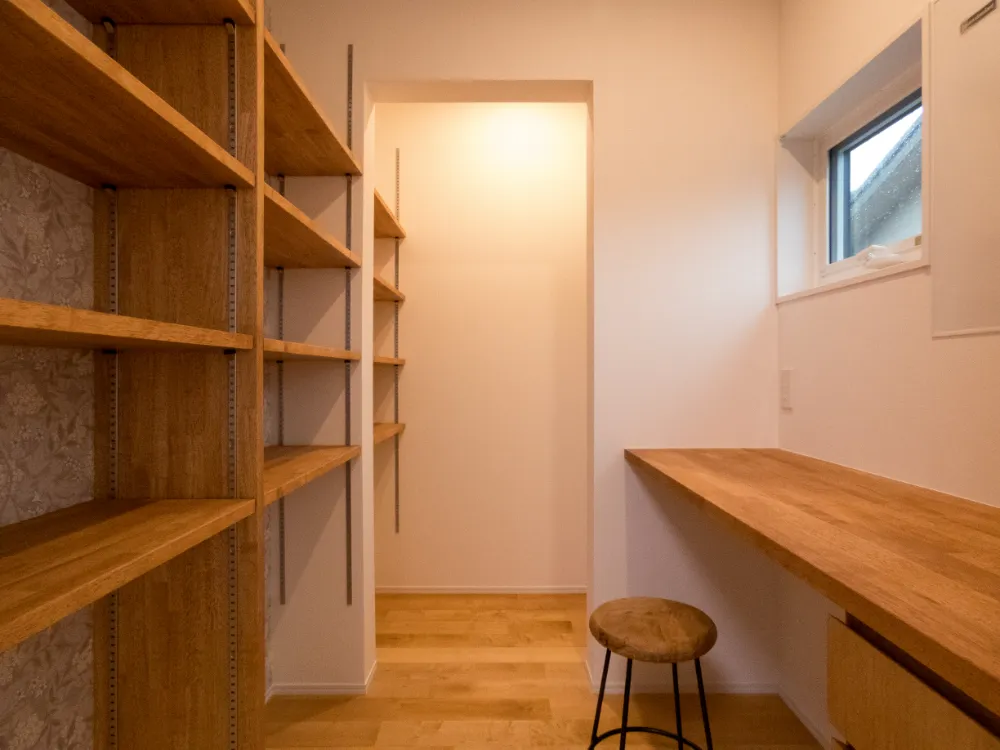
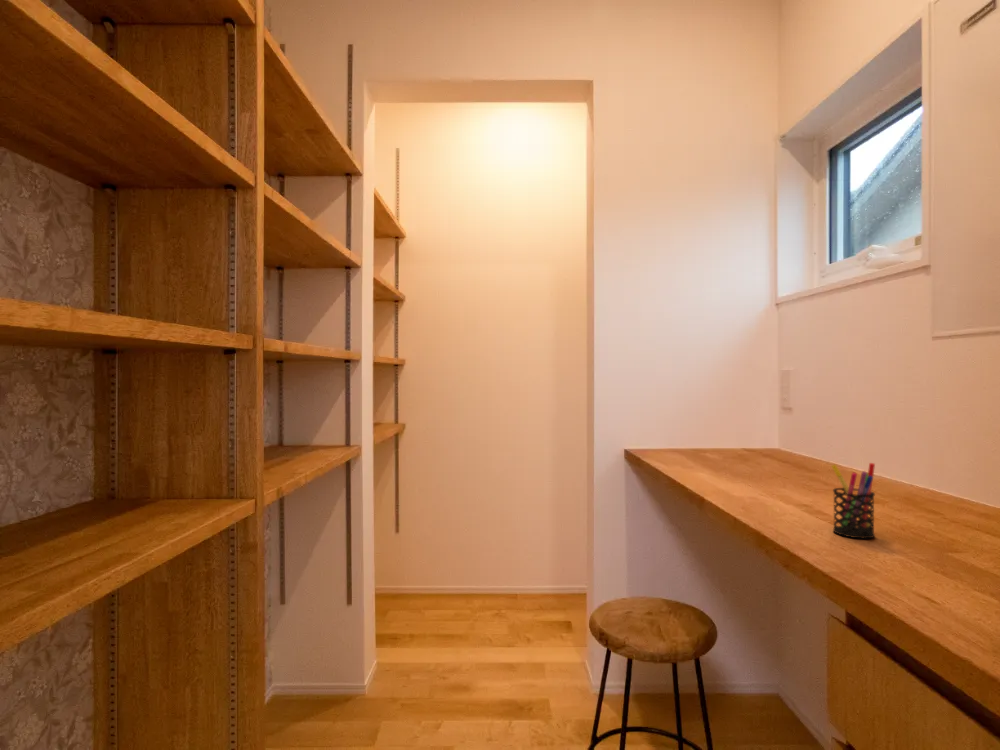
+ pen holder (858, 497)
